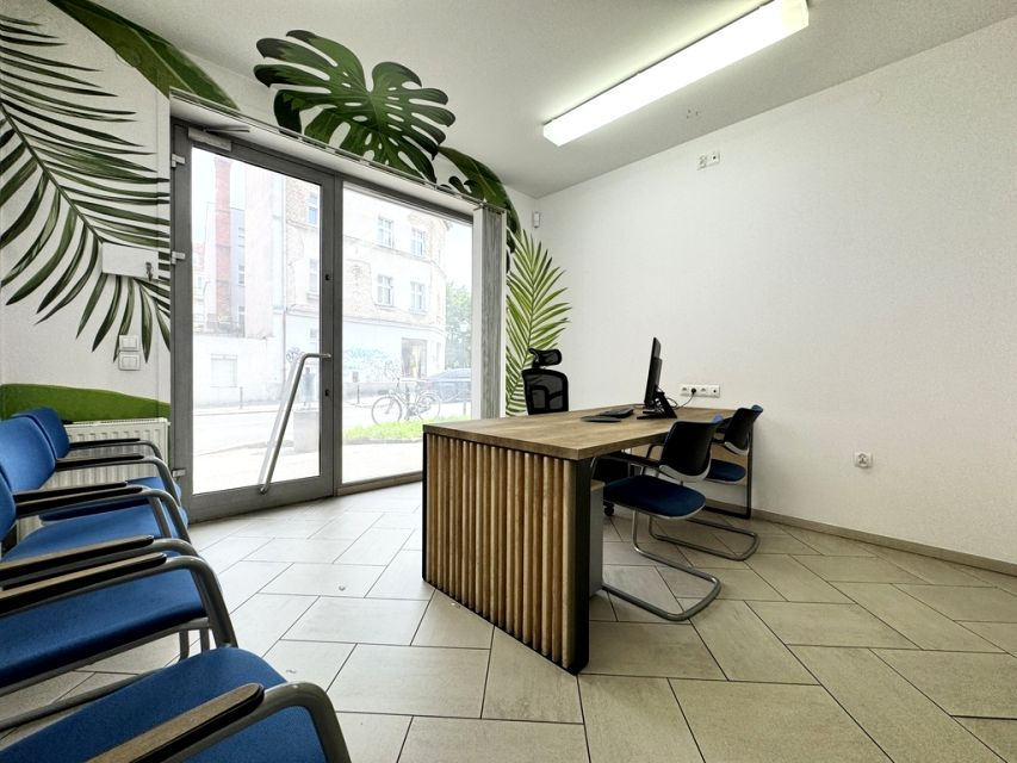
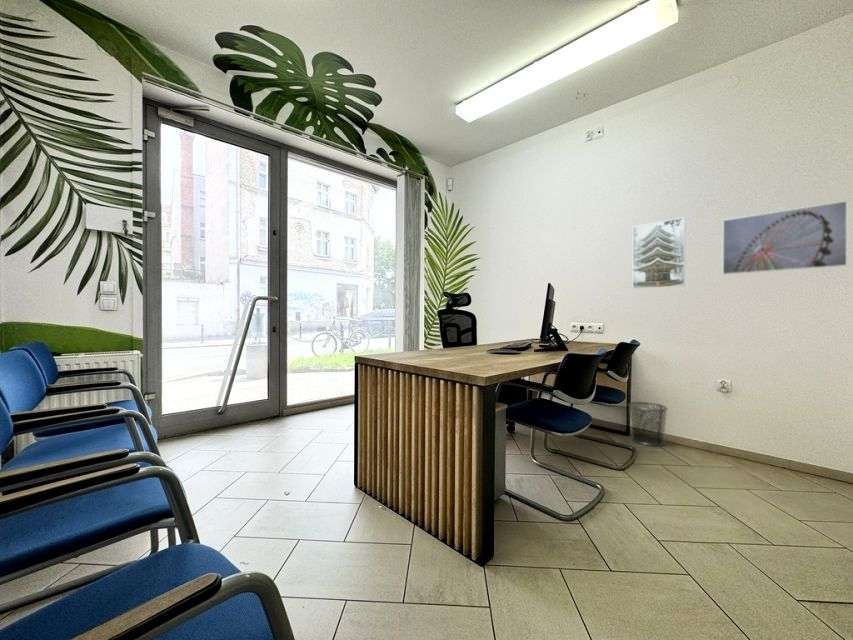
+ waste bin (647, 423)
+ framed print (779, 241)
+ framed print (657, 254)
